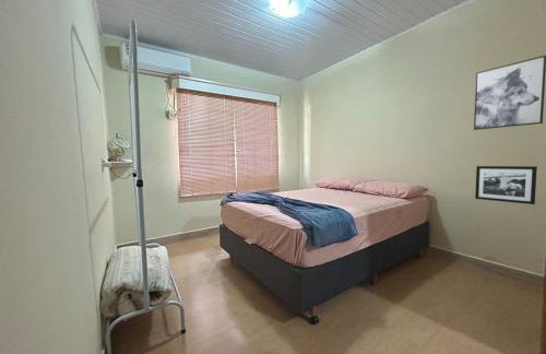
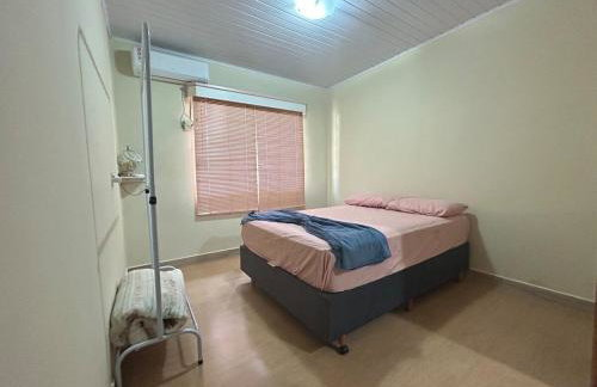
- wall art (507, 96)
- picture frame (503, 184)
